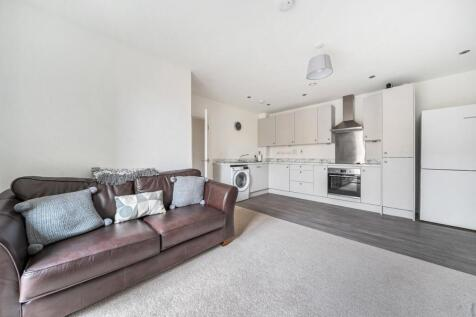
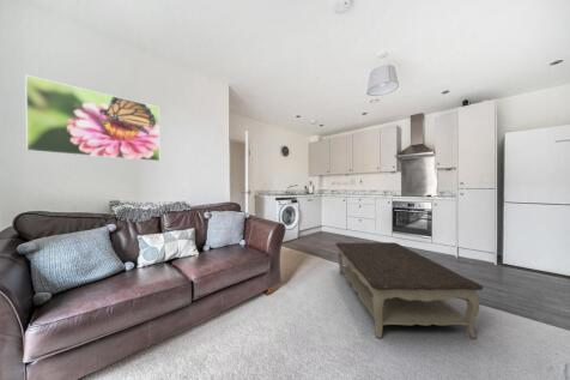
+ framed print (103, 125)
+ coffee table (388, 277)
